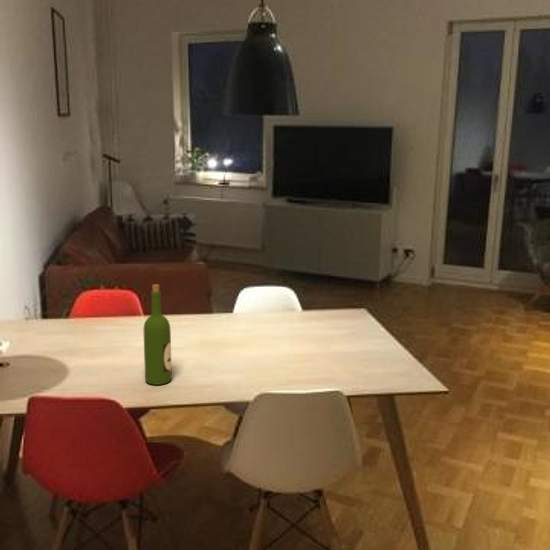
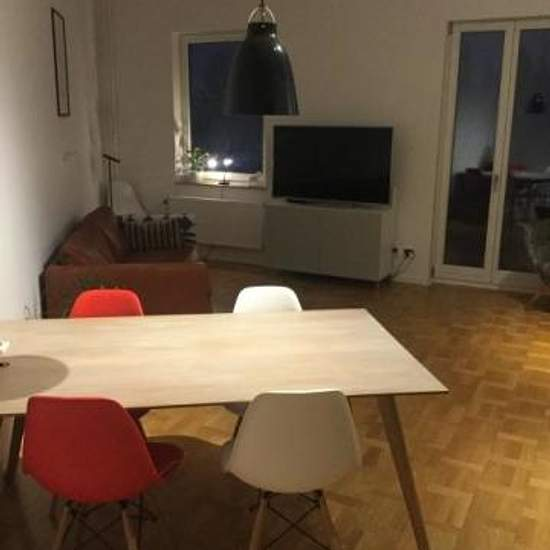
- wine bottle (157, 333)
